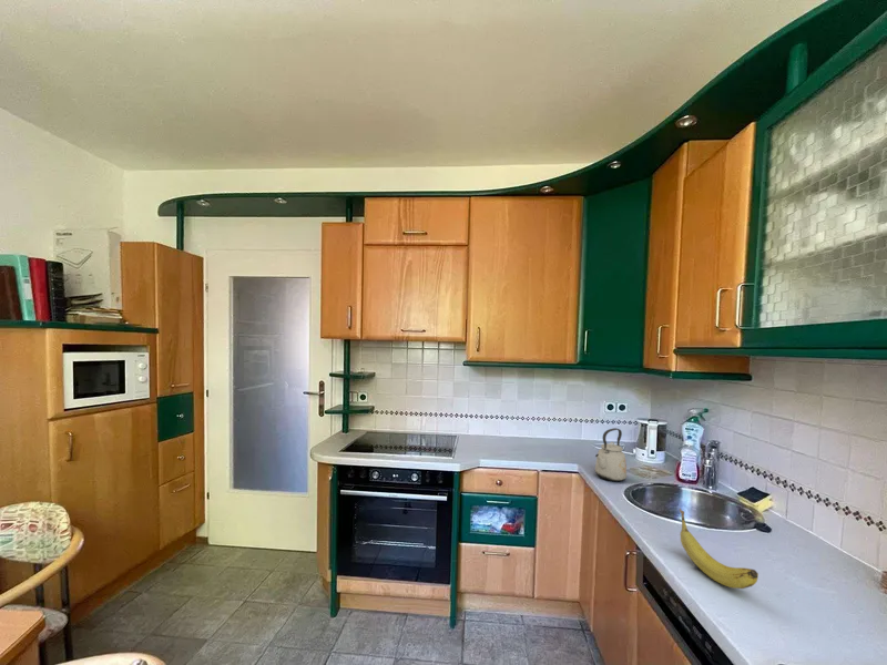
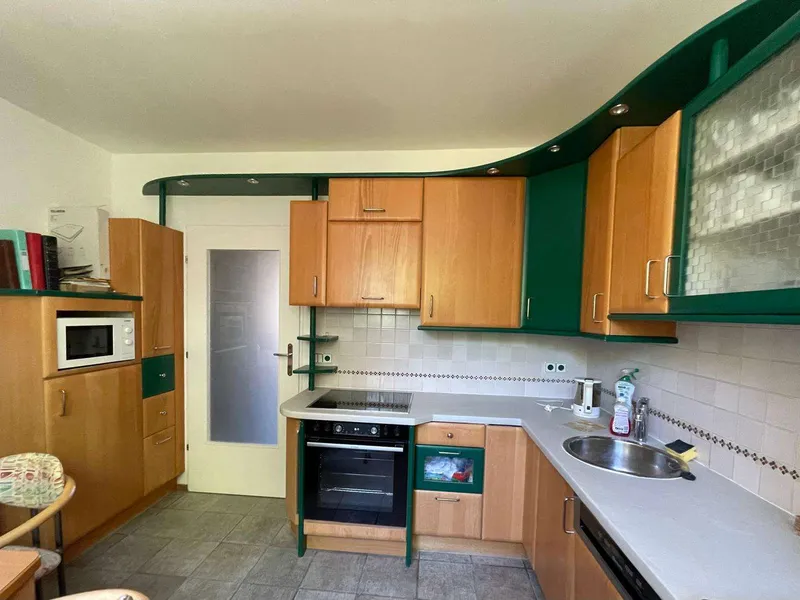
- fruit (710, 555)
- kettle (608, 453)
